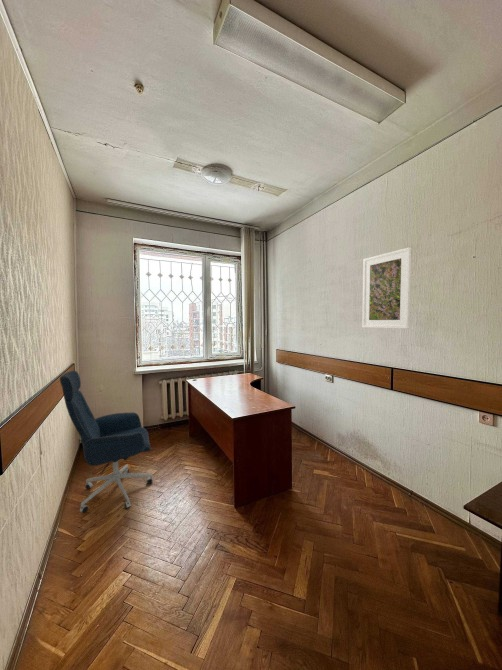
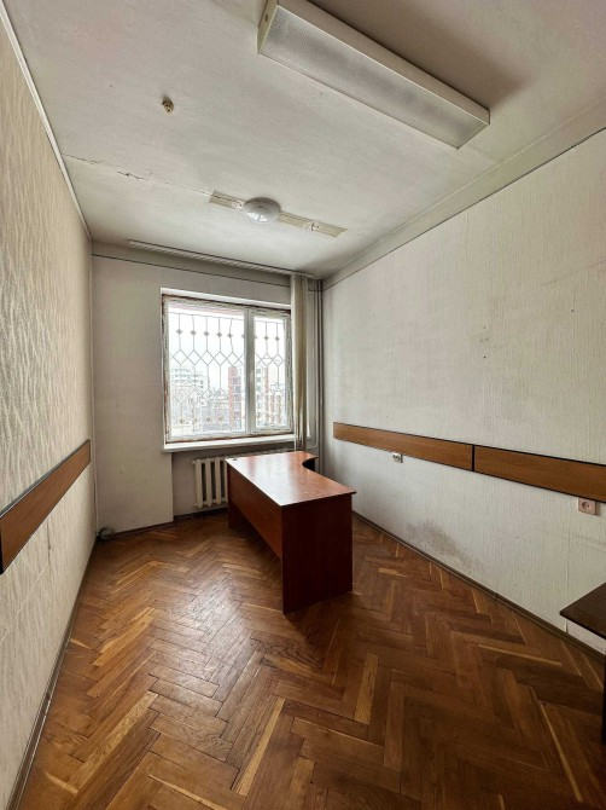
- office chair (110, 432)
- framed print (384, 291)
